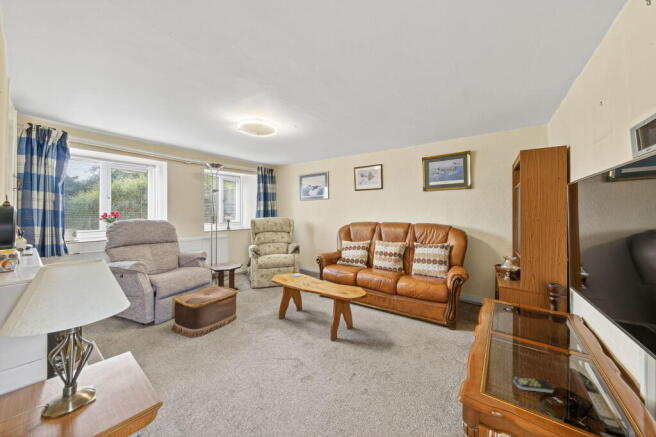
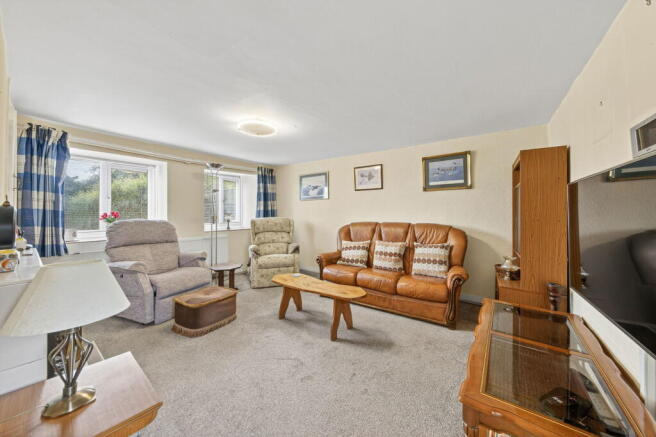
- remote control (532, 384)
